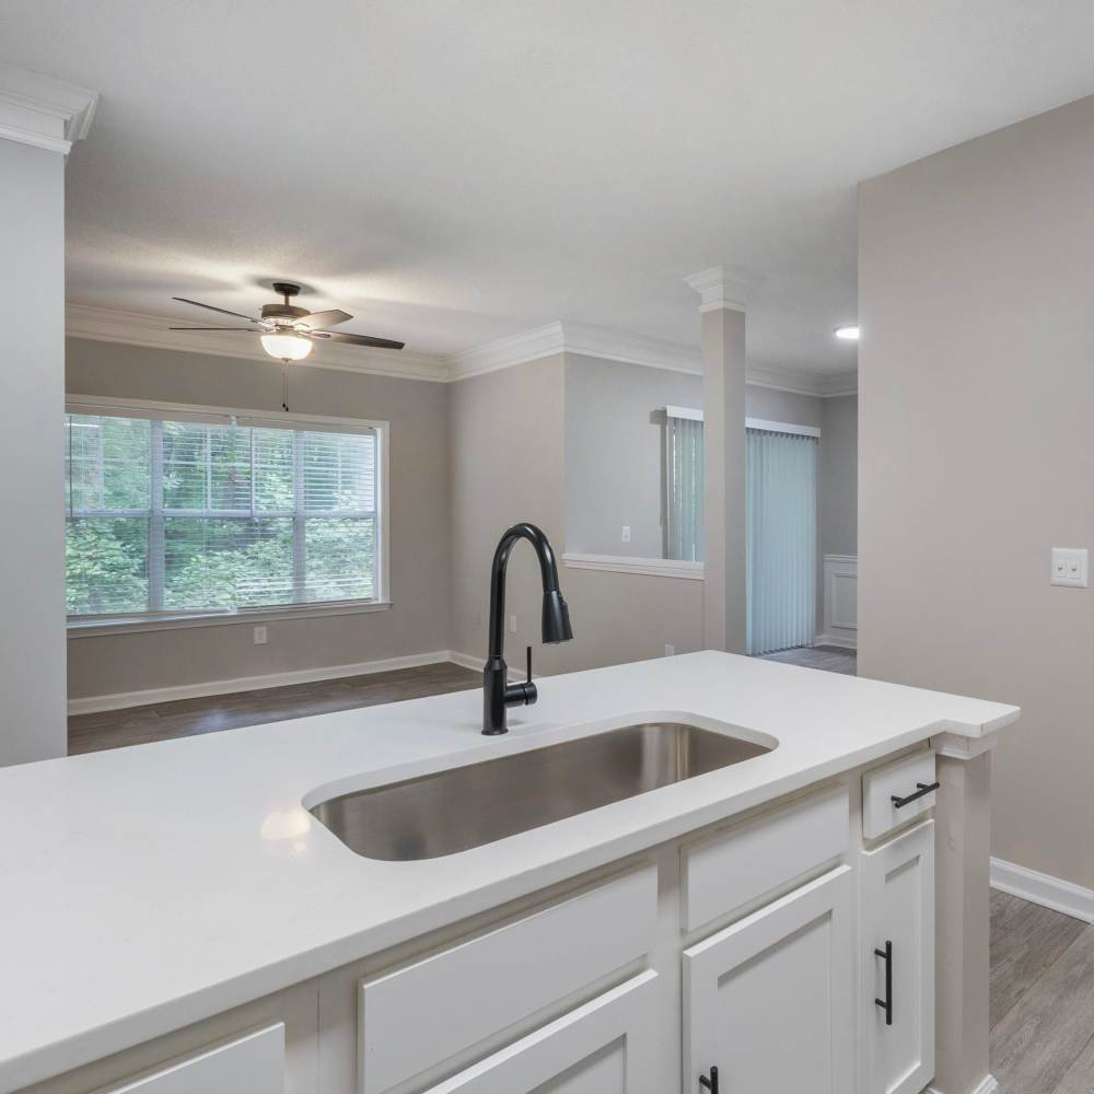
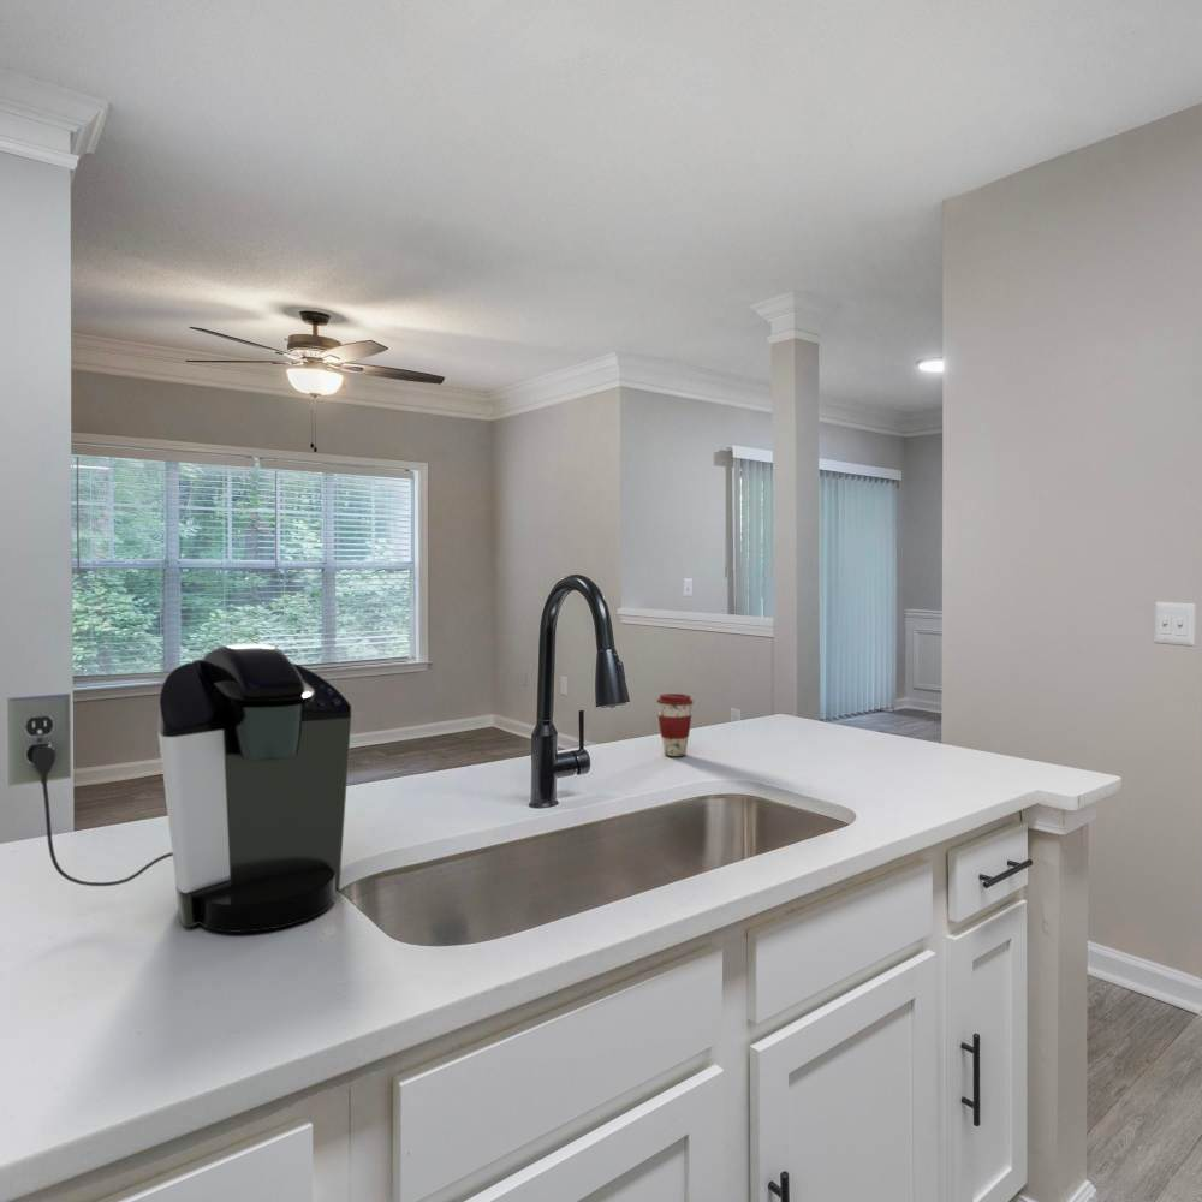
+ coffee maker (200, 778)
+ coffee cup (674, 724)
